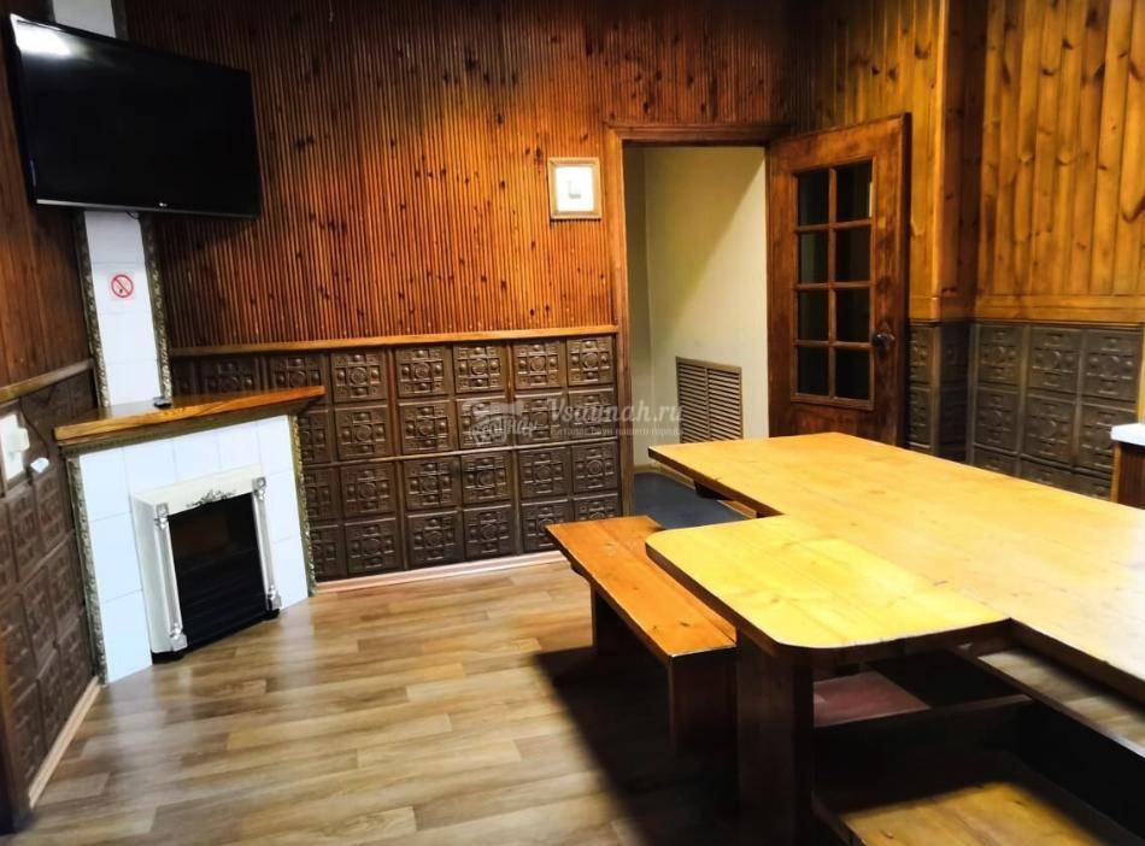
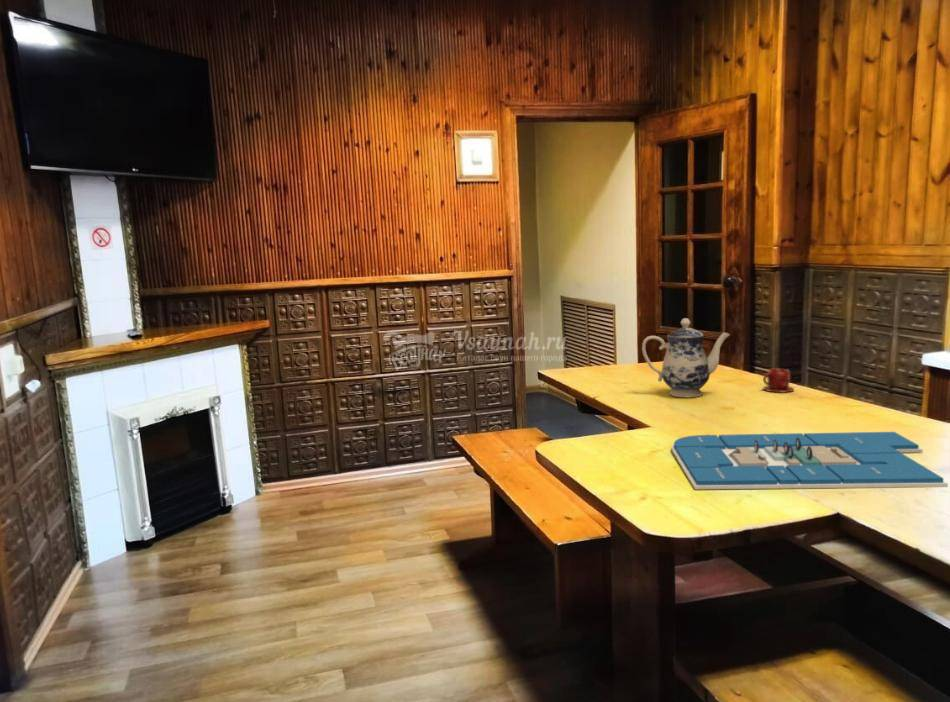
+ teapot (685, 356)
+ teacup (777, 379)
+ board game (804, 451)
